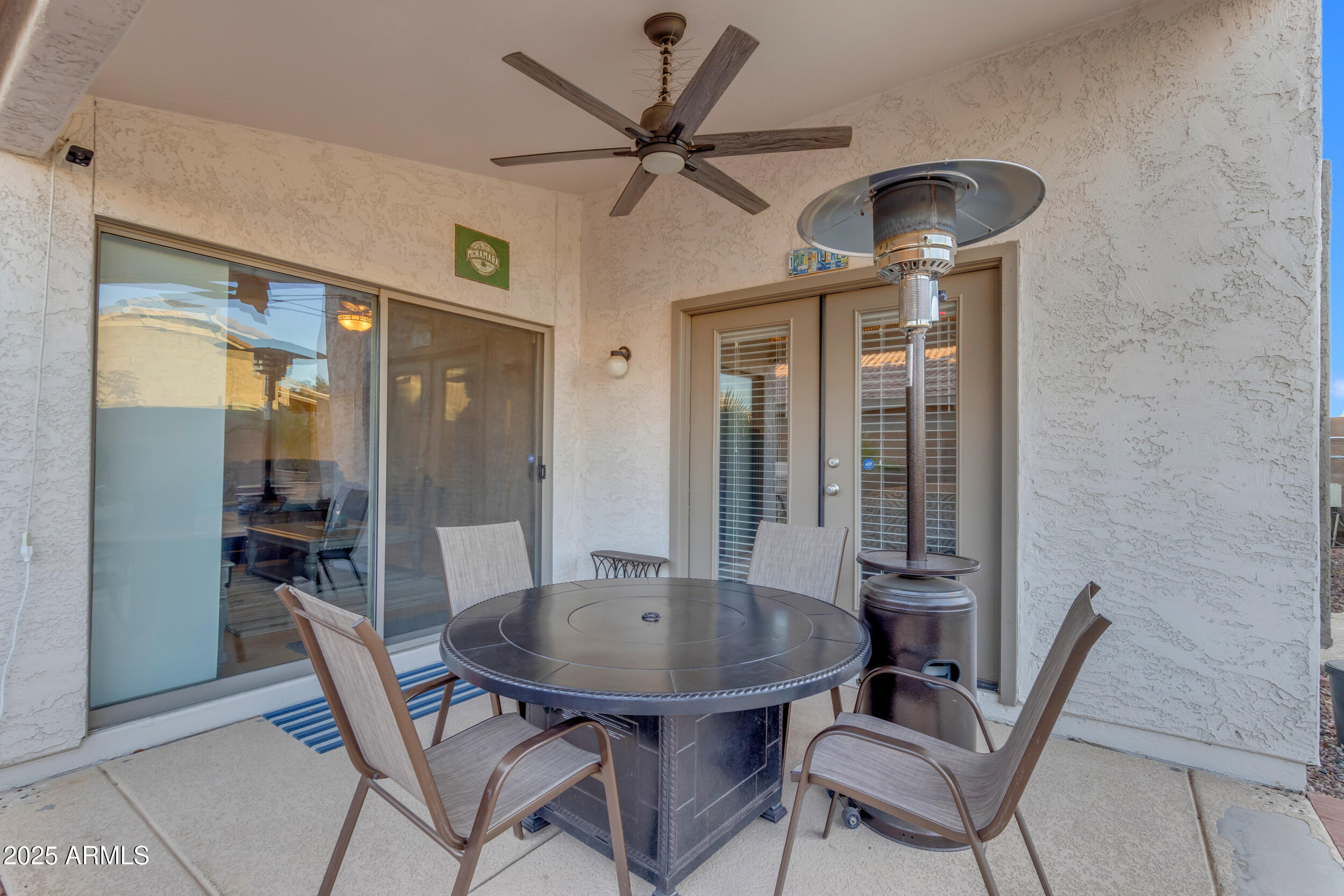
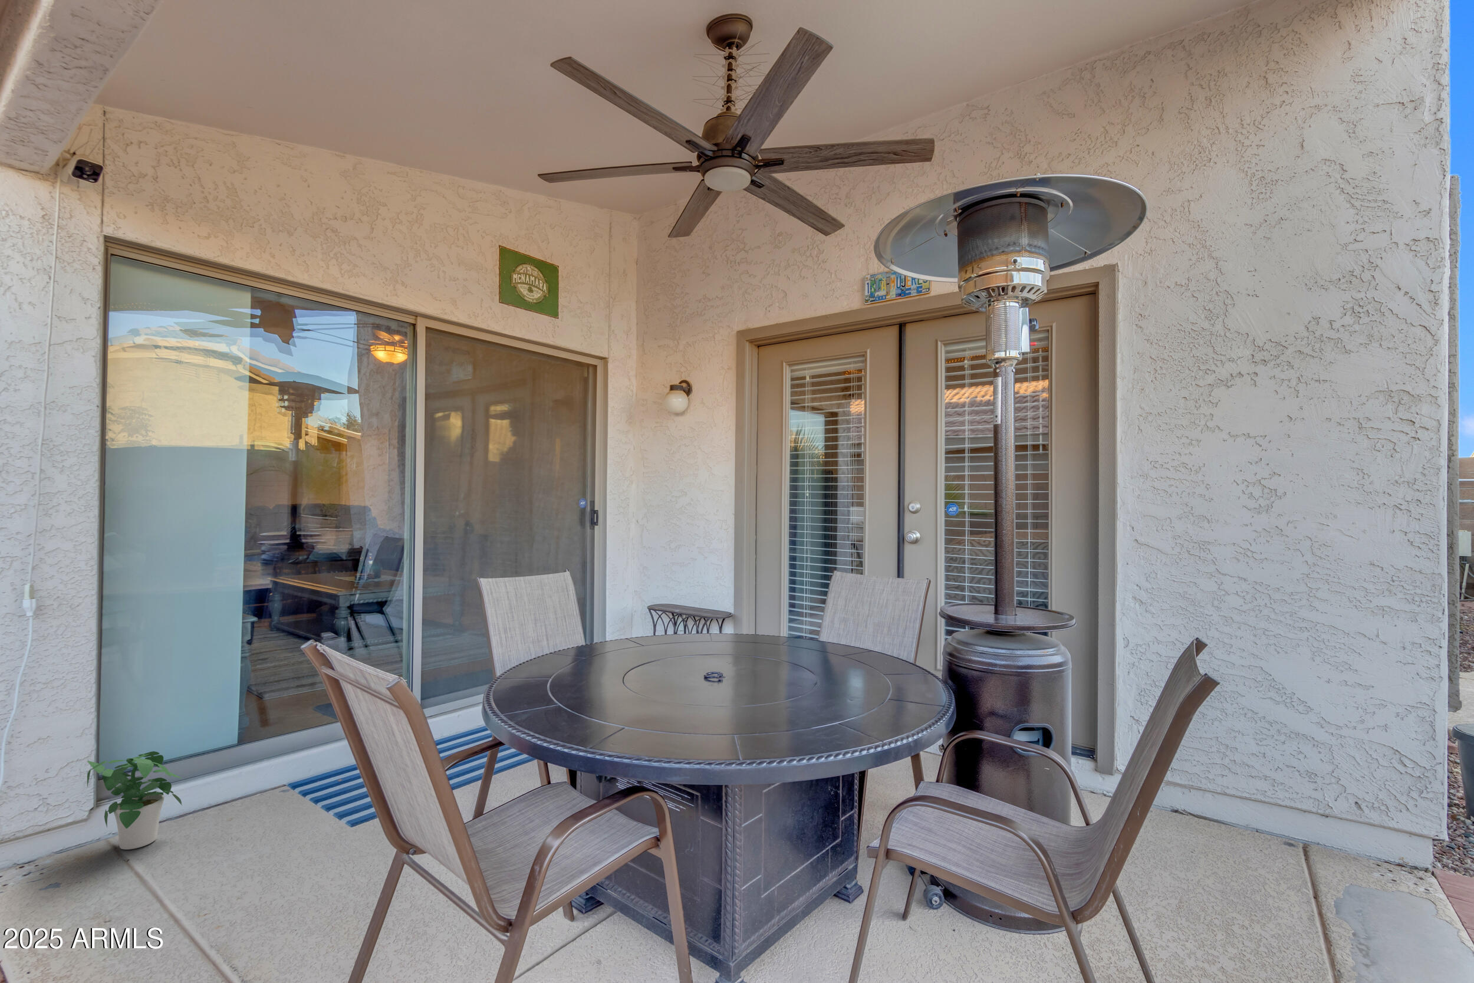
+ potted plant (136, 798)
